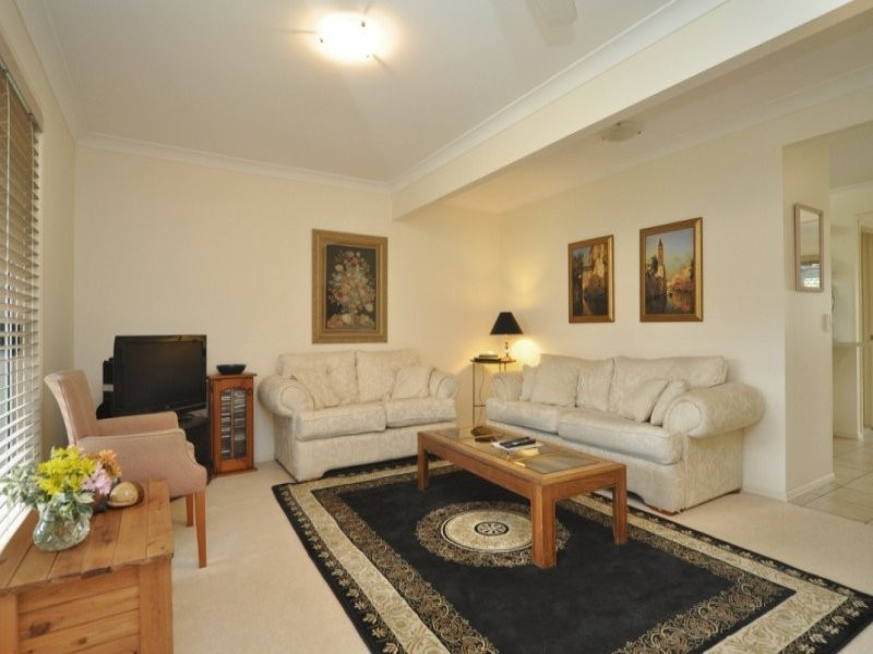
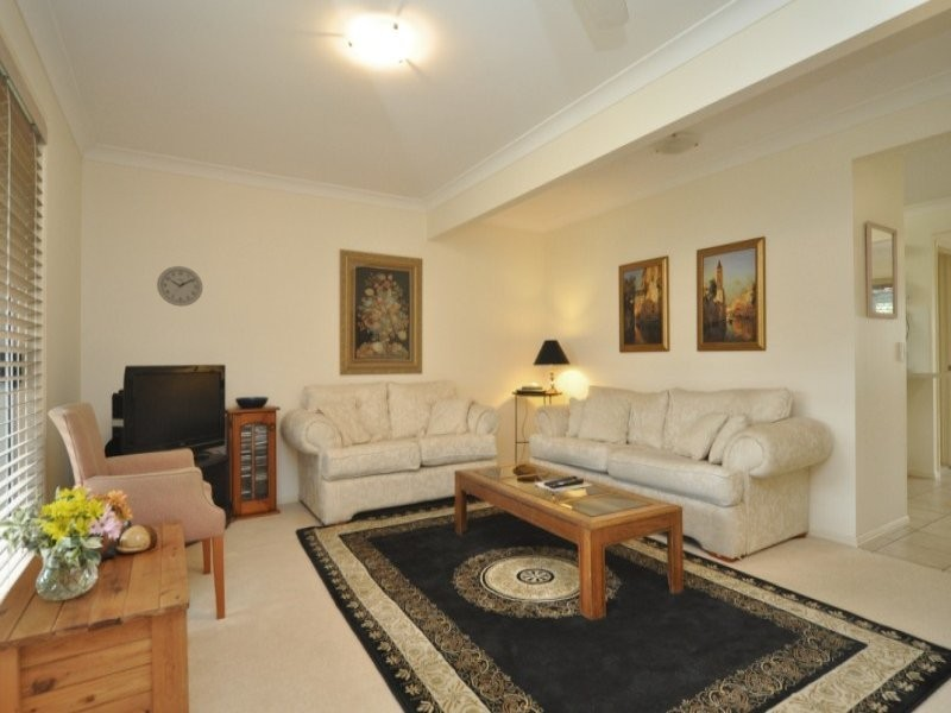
+ wall clock (180, 285)
